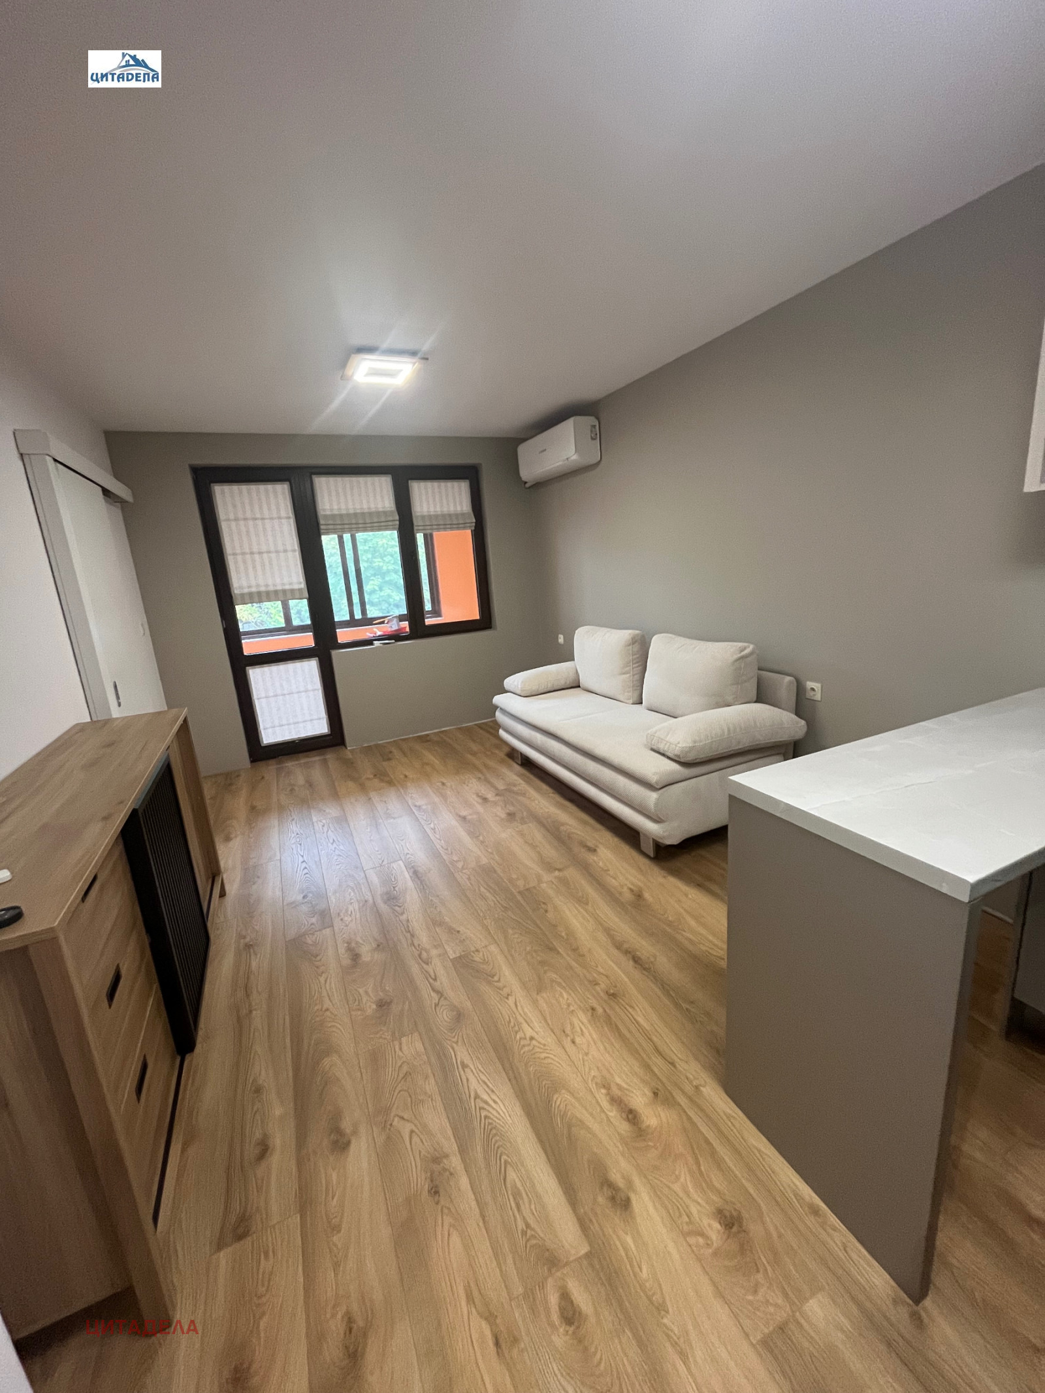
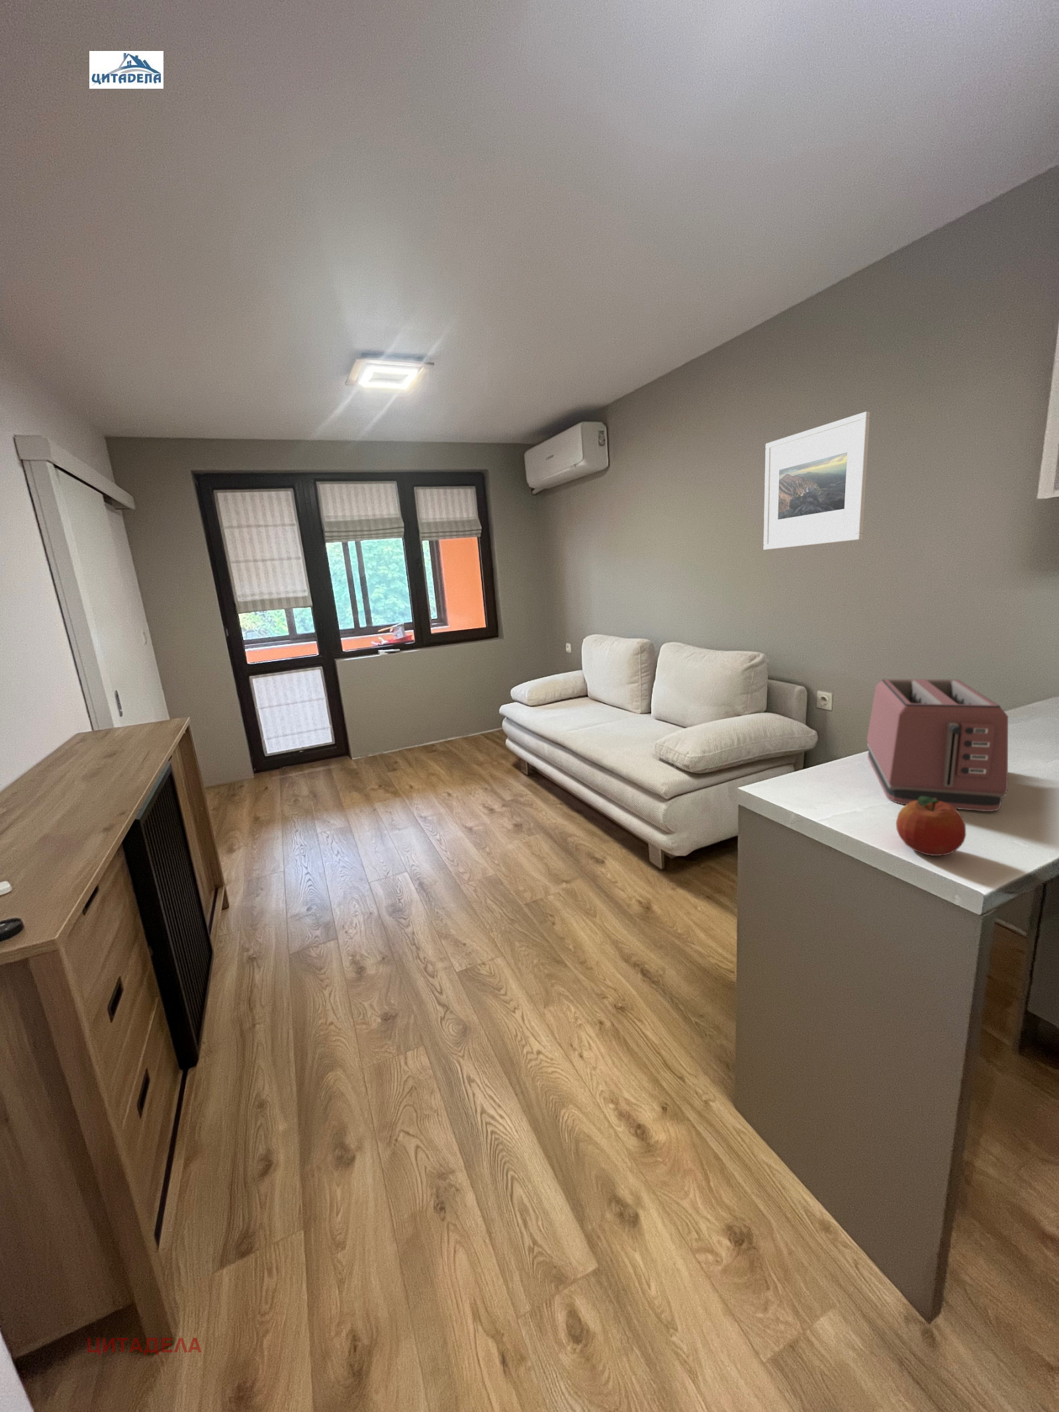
+ fruit (931, 822)
+ toaster (931, 738)
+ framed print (811, 487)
